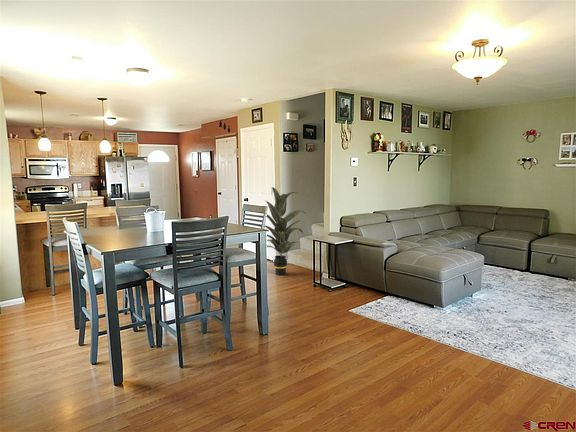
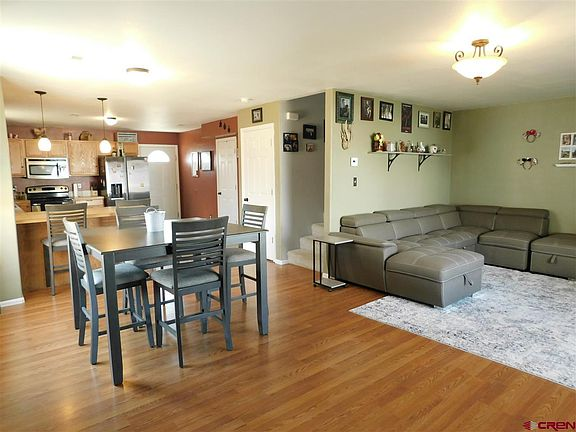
- indoor plant (279, 230)
